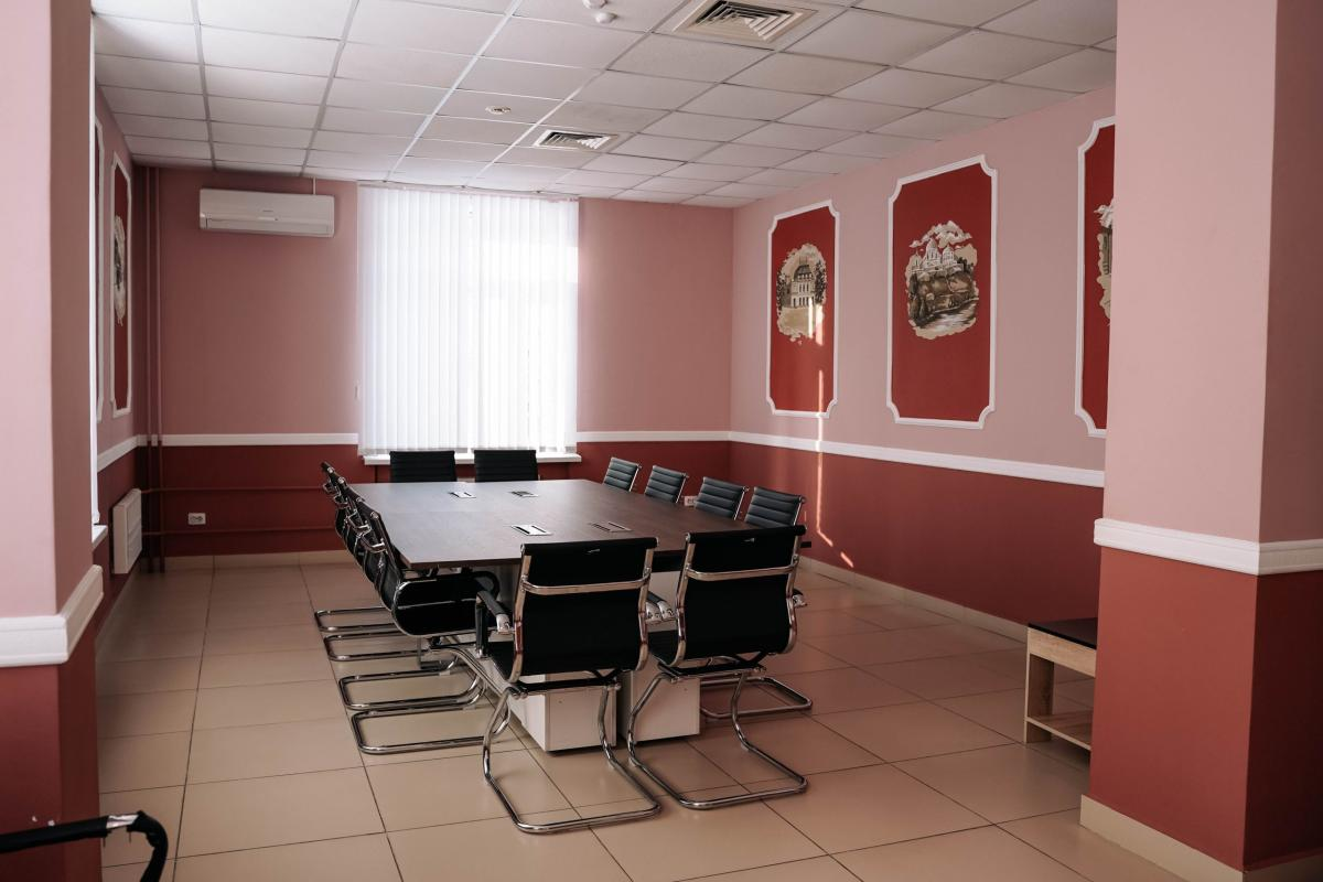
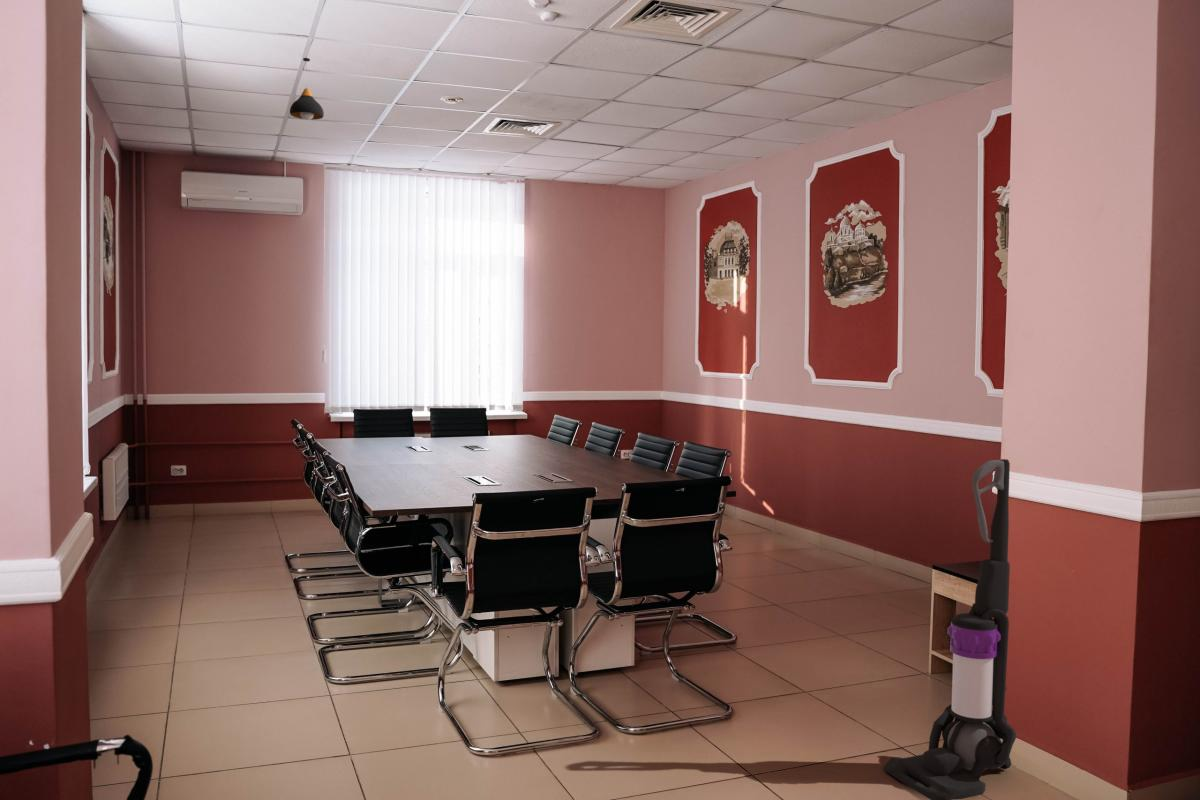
+ vacuum cleaner (965, 621)
+ pendant light (306, 89)
